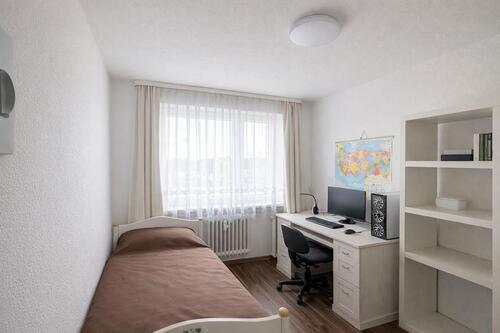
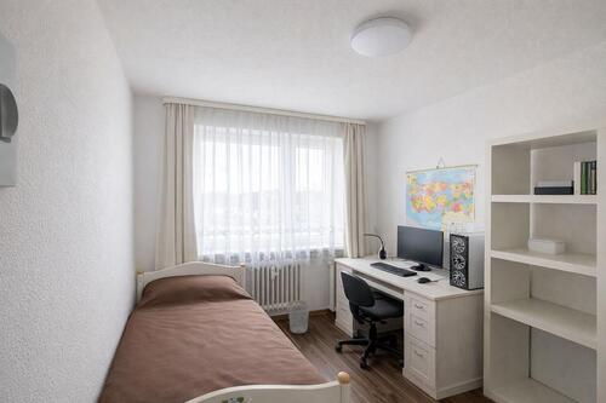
+ wastebasket (298, 317)
